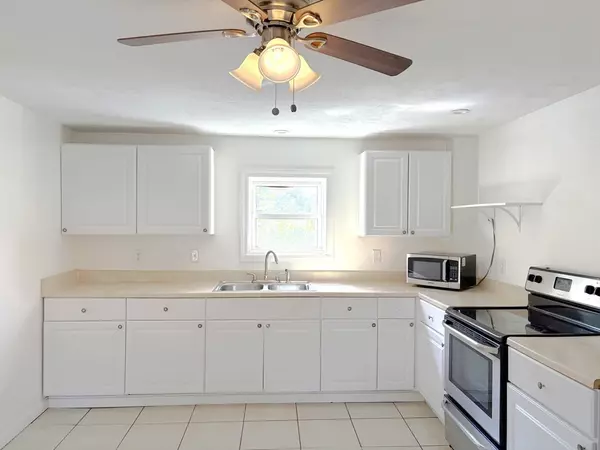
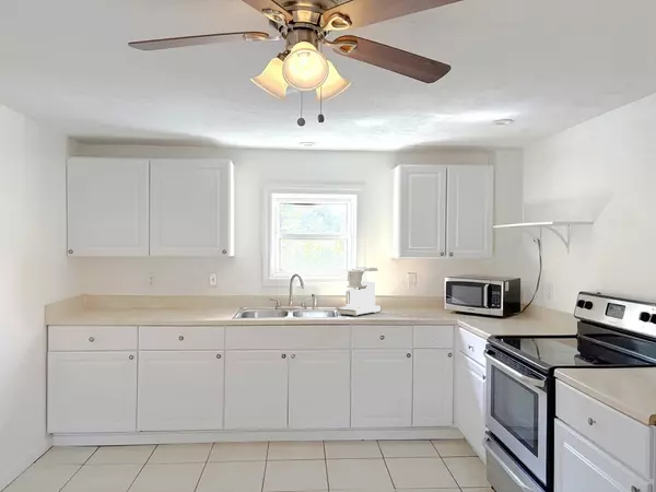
+ coffee maker (359, 291)
